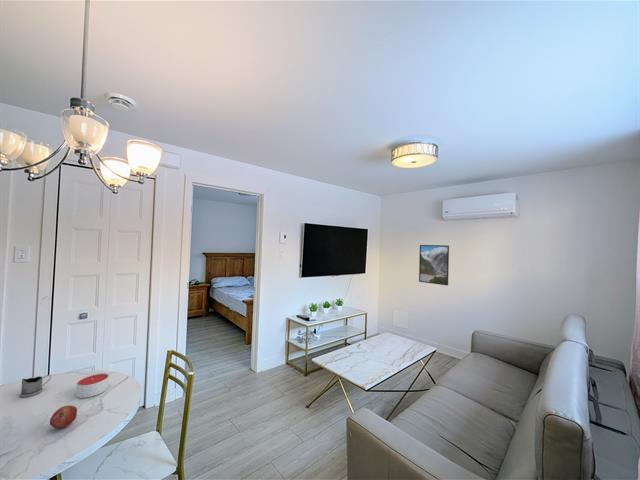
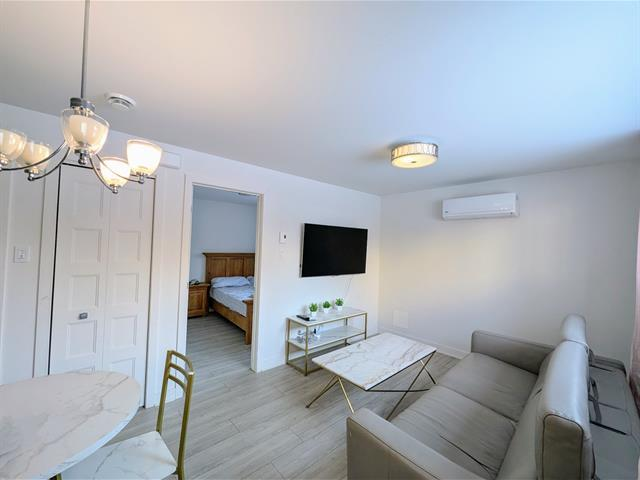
- fruit (64, 416)
- candle (92, 384)
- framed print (433, 264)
- tea glass holder (35, 383)
